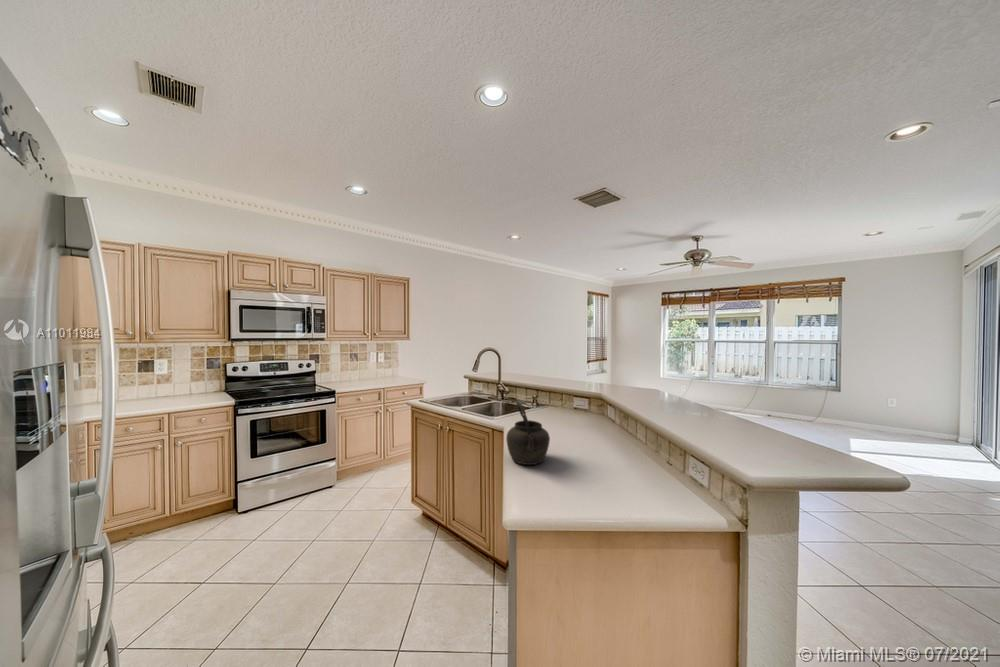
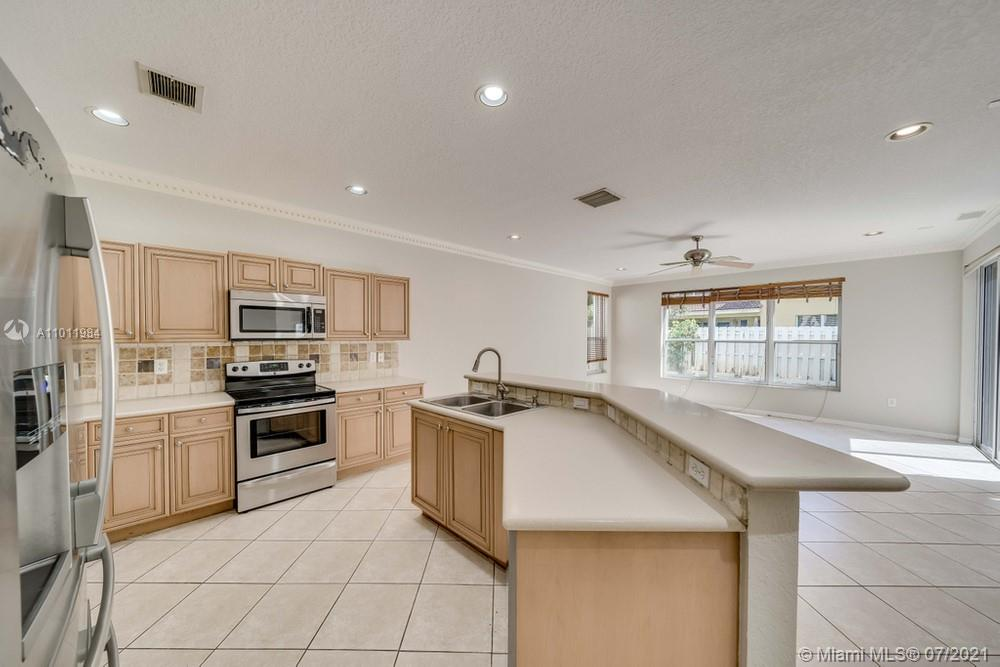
- kettle (526, 432)
